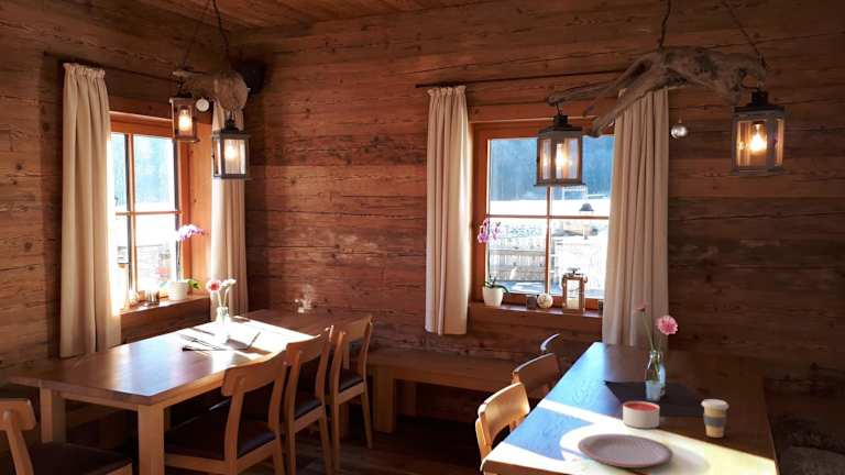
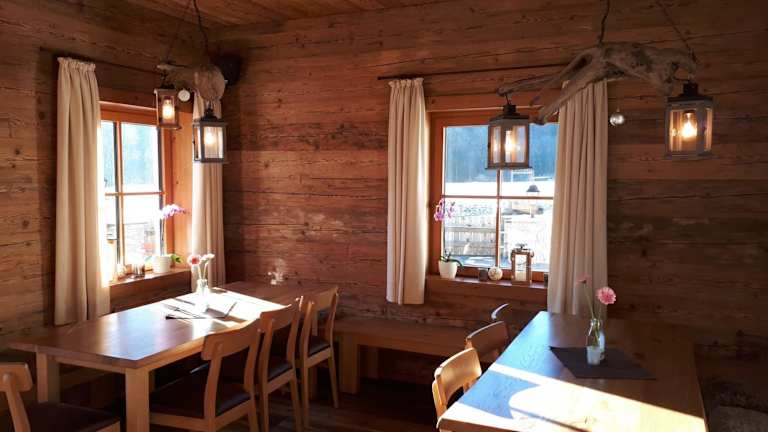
- plate (624, 452)
- candle (640, 413)
- coffee cup (714, 418)
